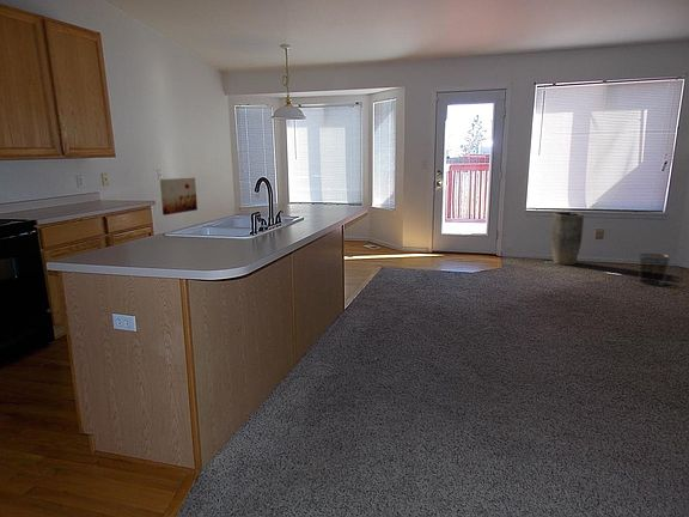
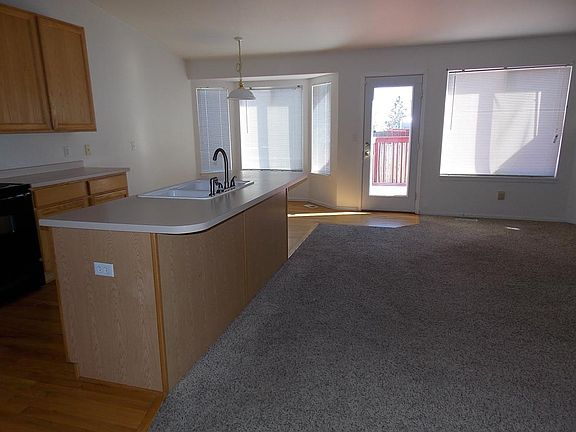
- waste bin (652, 269)
- wall art (179, 195)
- vase (566, 238)
